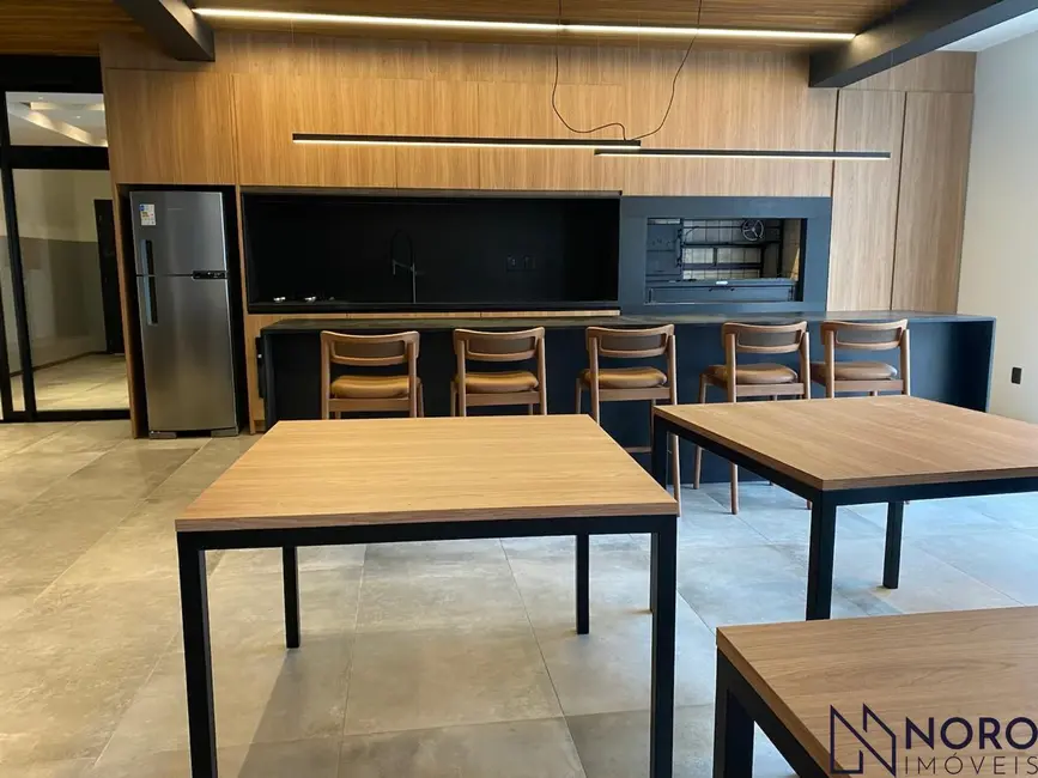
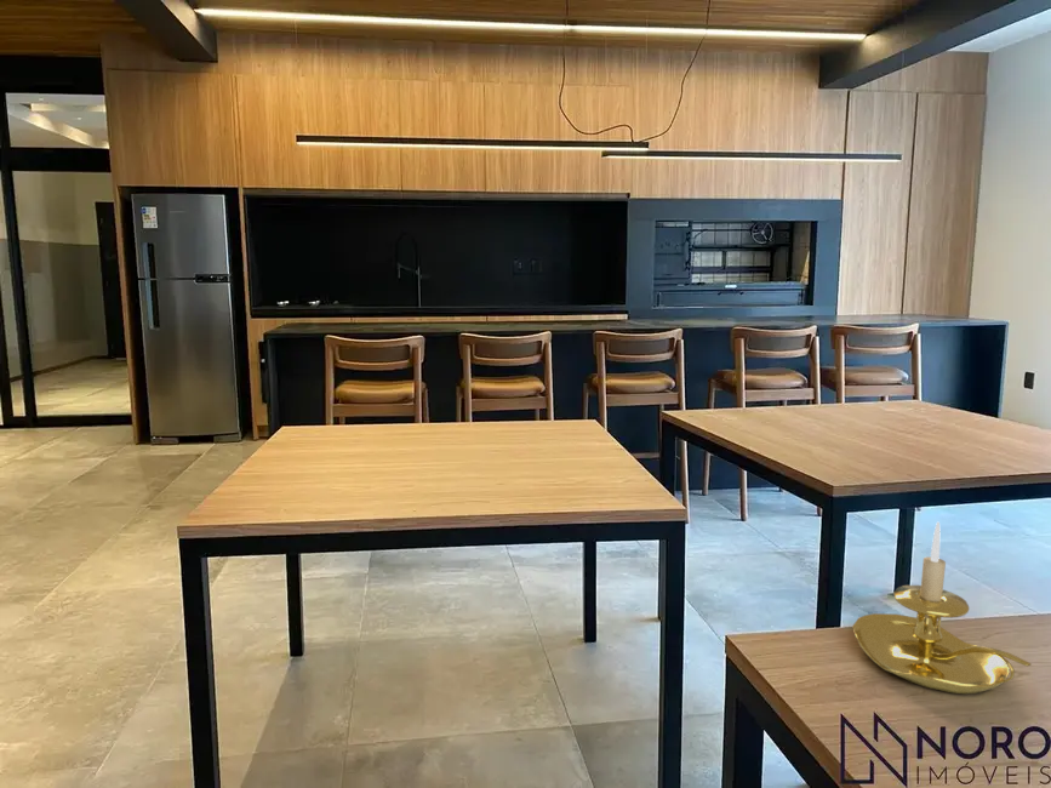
+ candle holder (942, 596)
